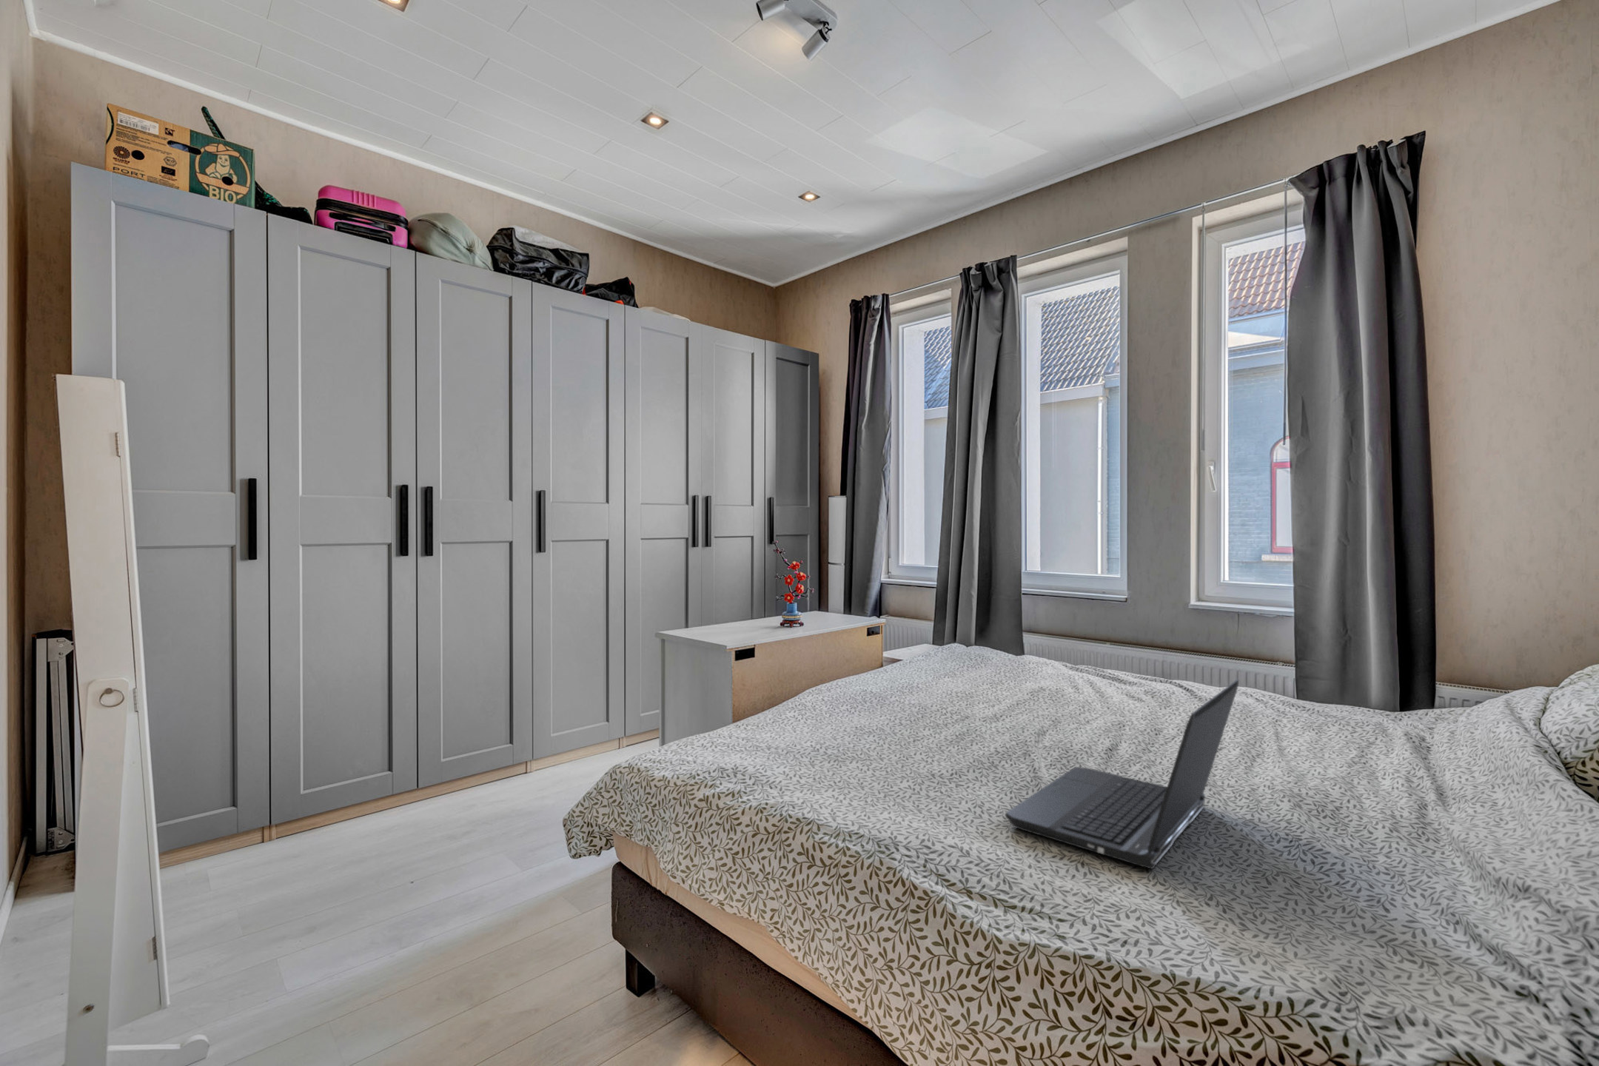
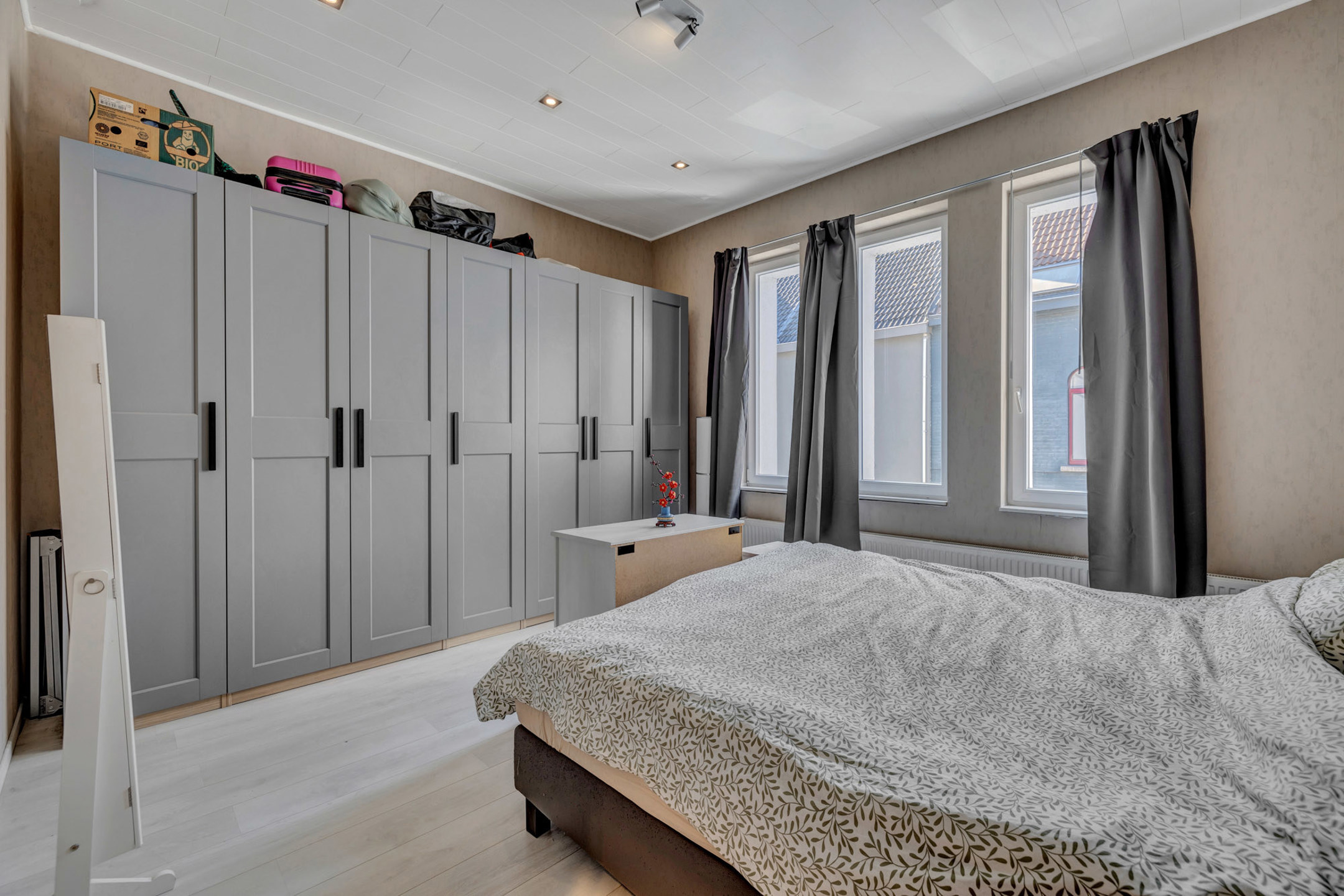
- laptop computer (1116, 775)
